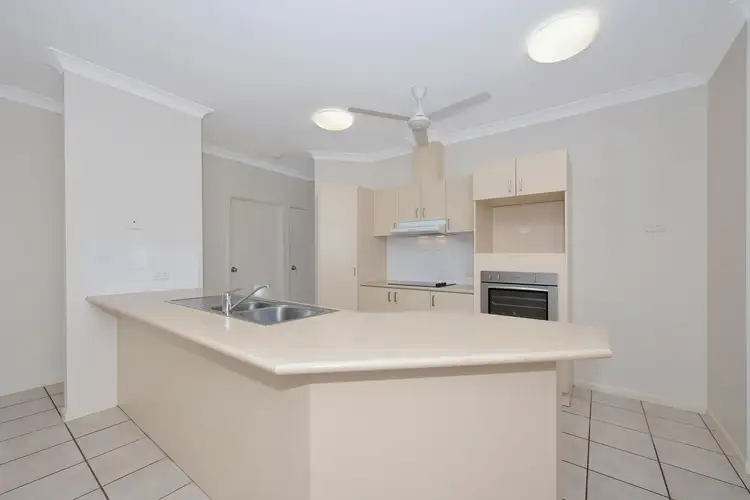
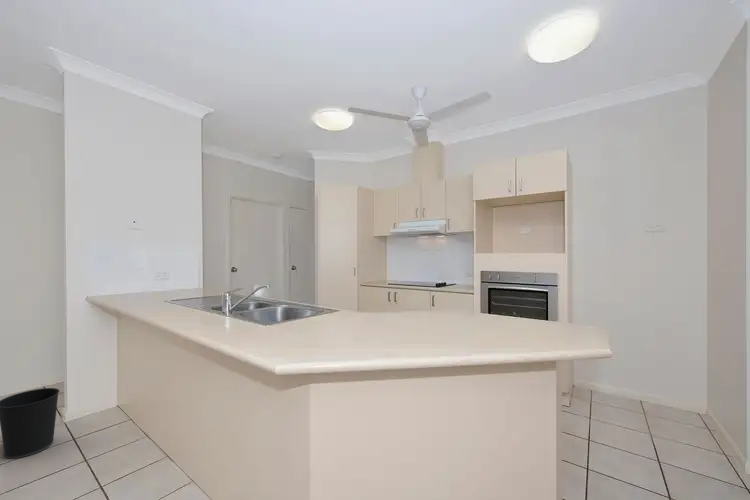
+ wastebasket (29, 422)
